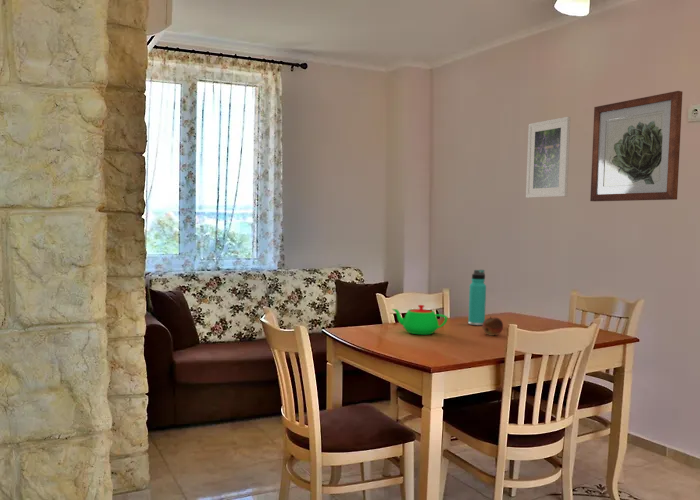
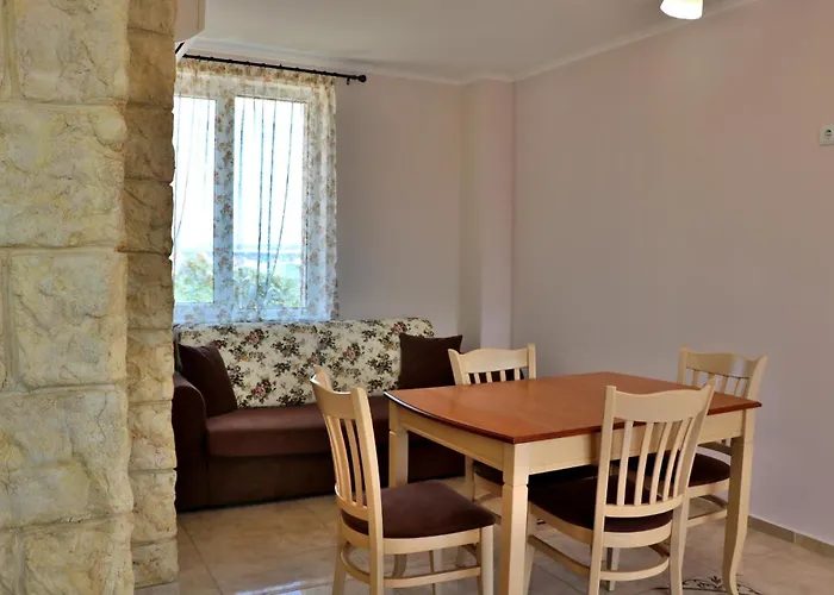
- thermos bottle (477, 297)
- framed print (547, 158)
- wall art (633, 150)
- fruit (492, 325)
- teapot (418, 318)
